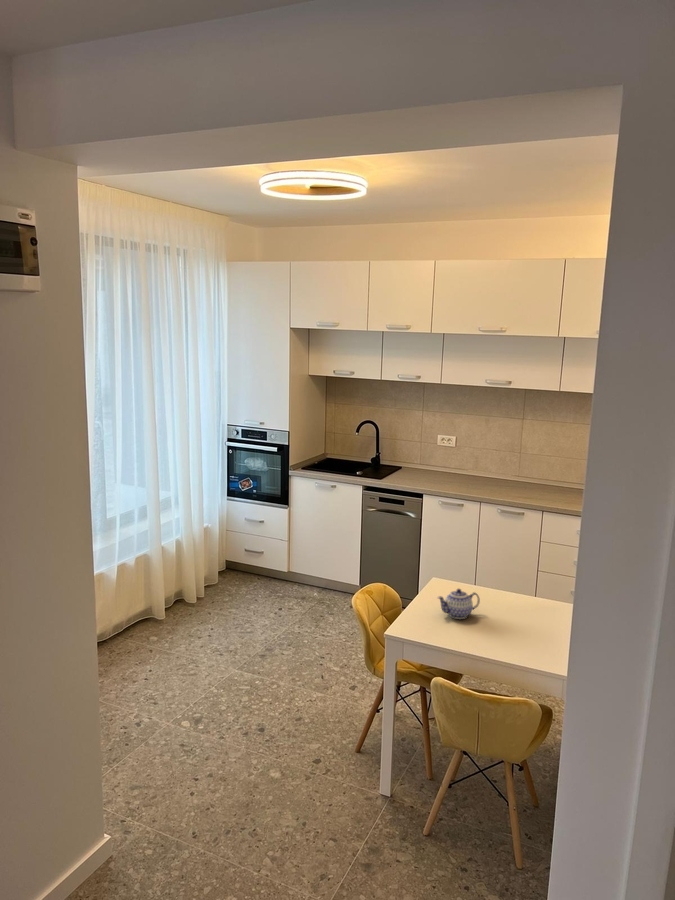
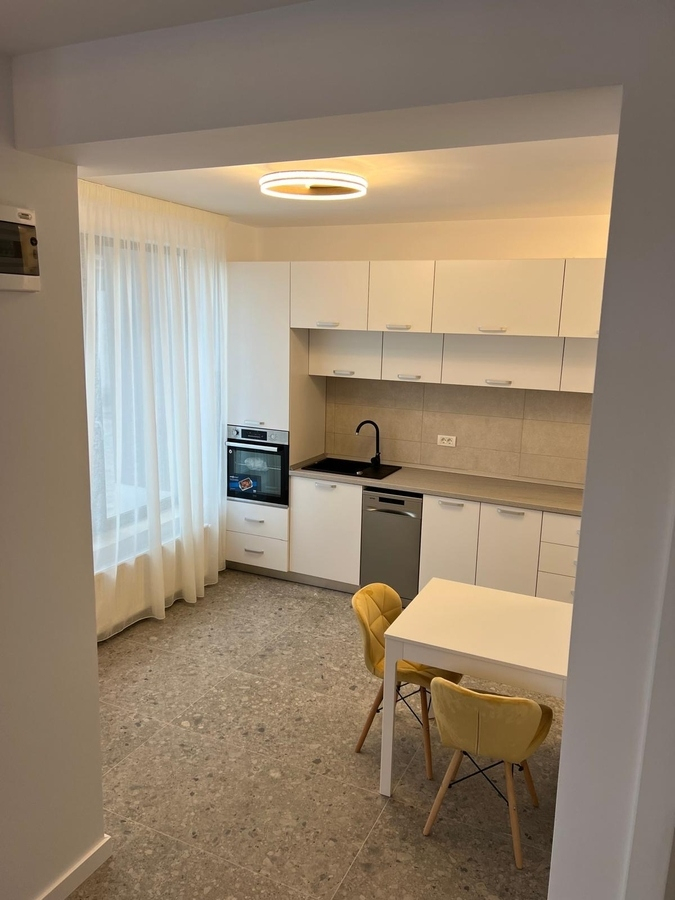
- teapot (458, 602)
